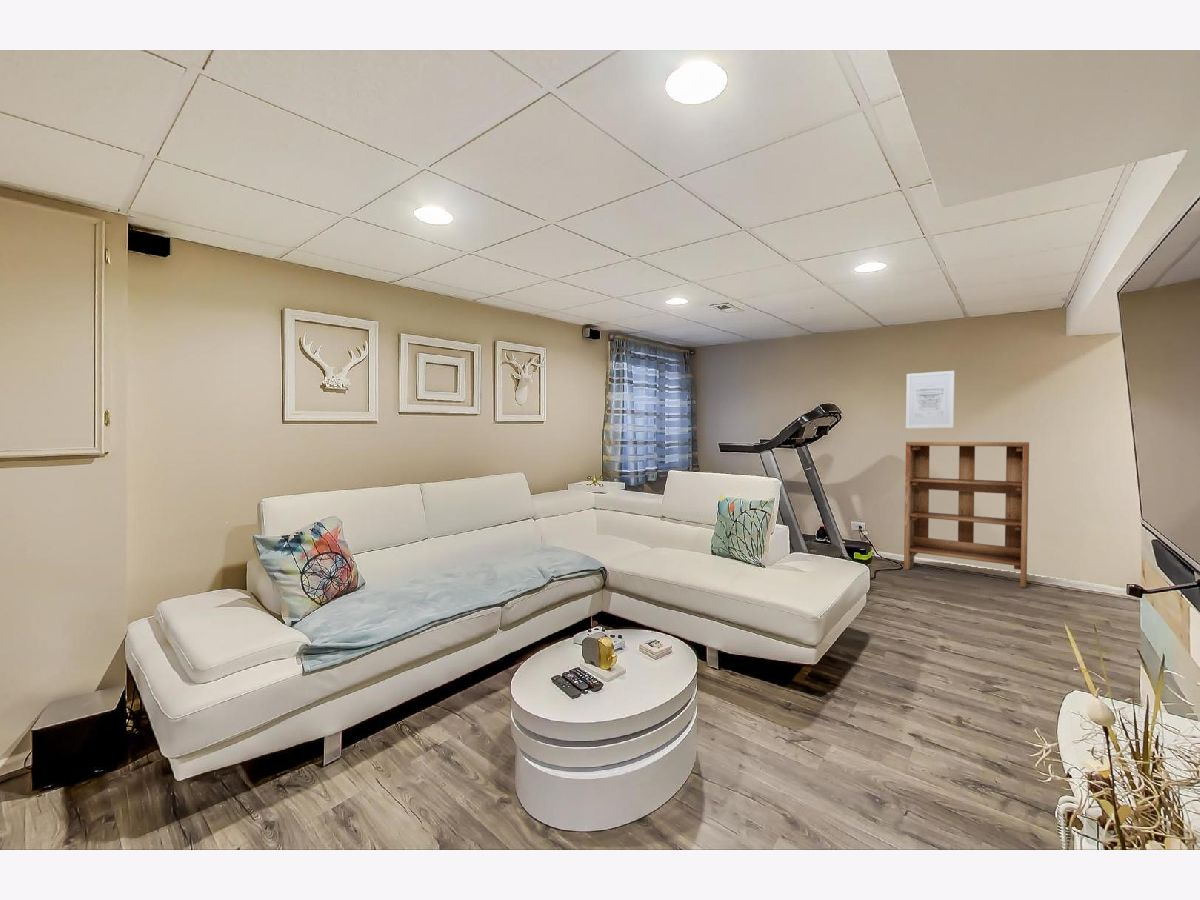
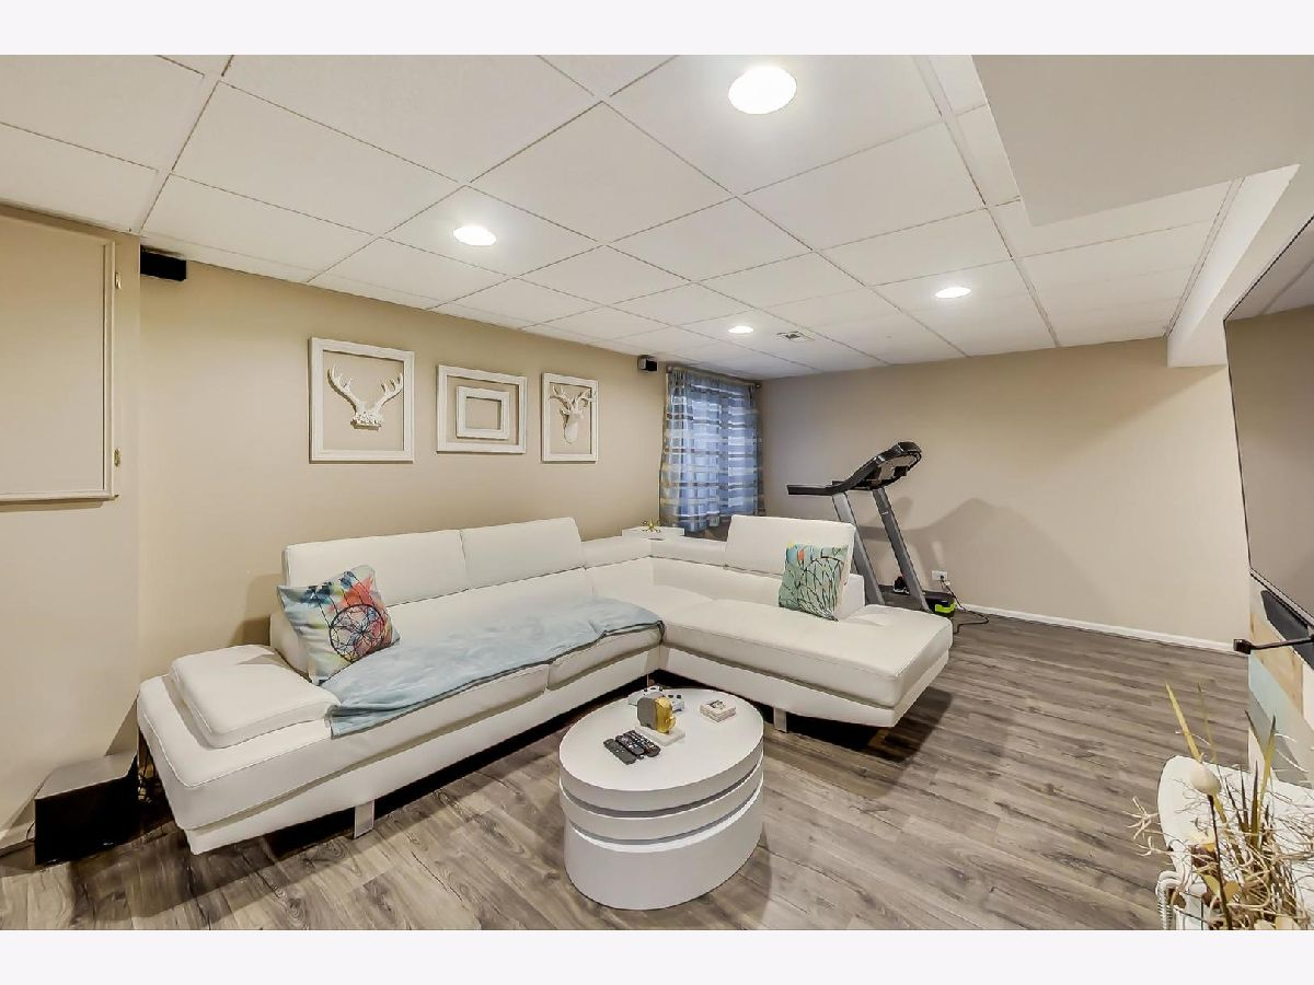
- bookshelf (963, 508)
- wall art (929, 400)
